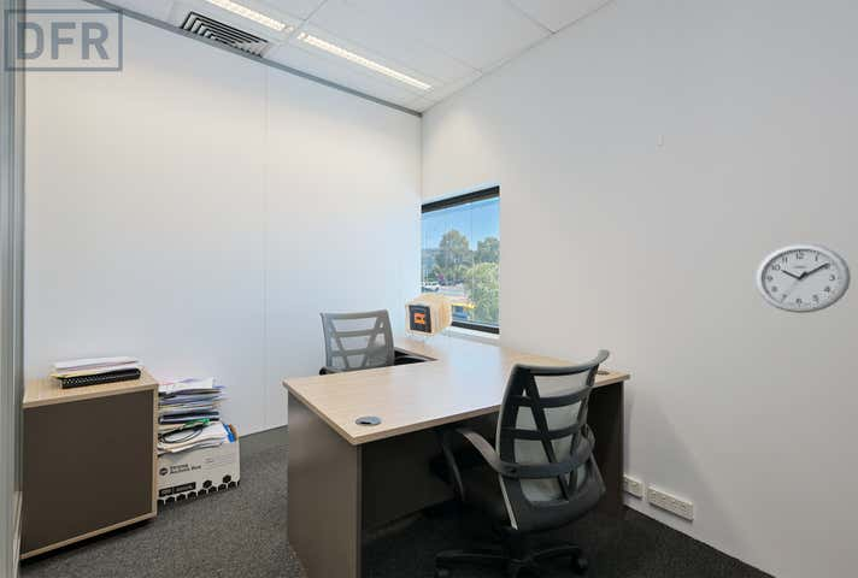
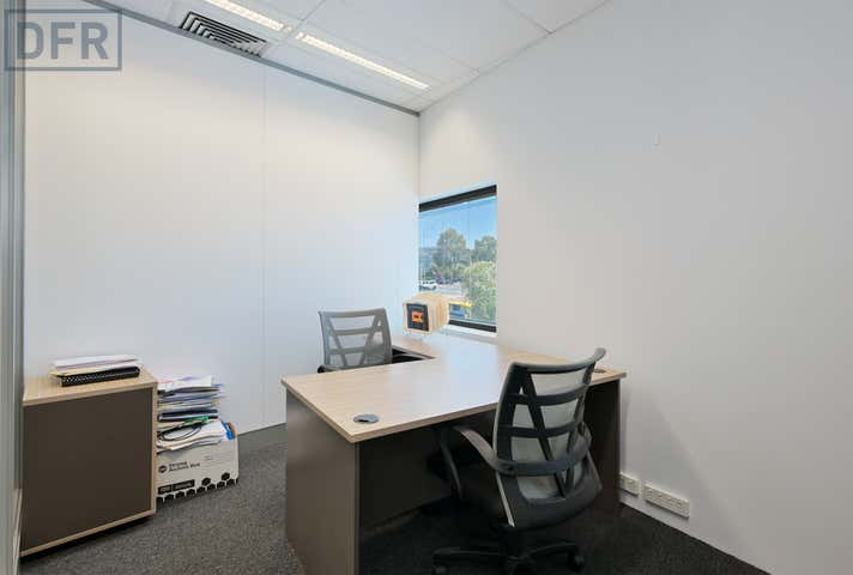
- wall clock (799, 278)
